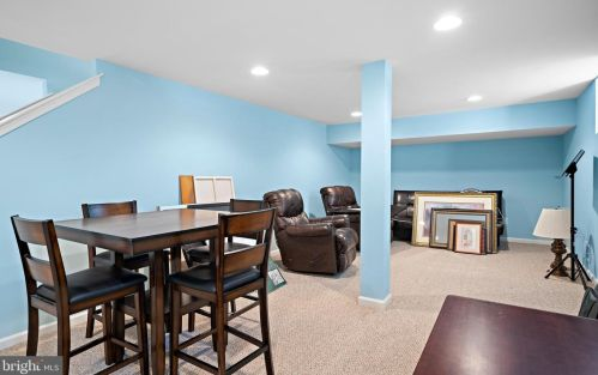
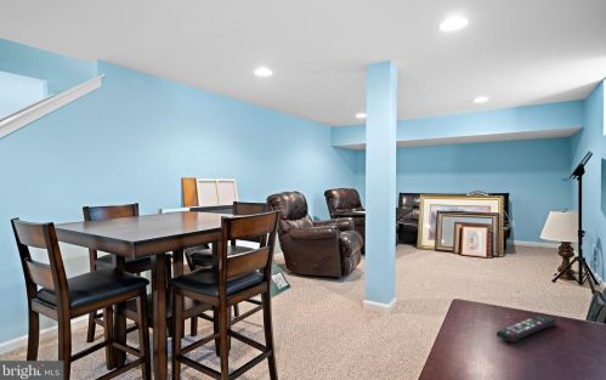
+ remote control (527, 327)
